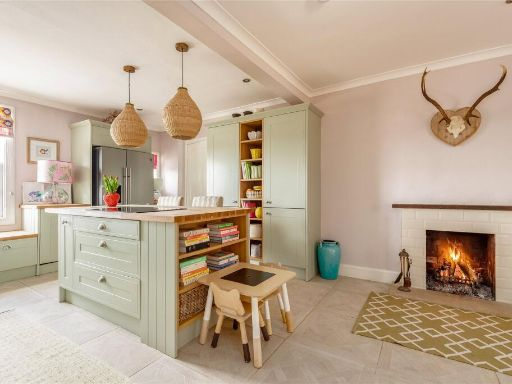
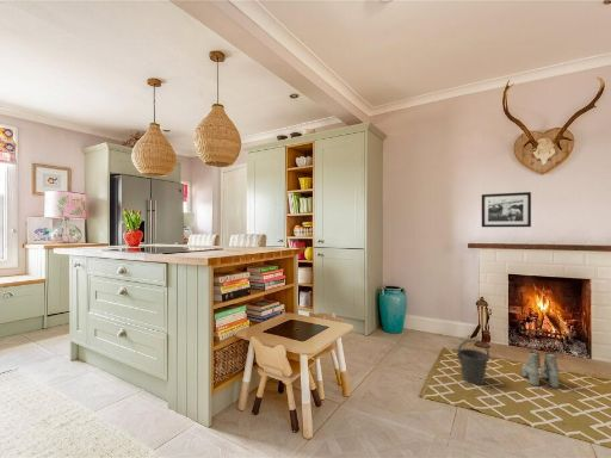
+ boots (539, 365)
+ picture frame (505, 210)
+ bucket (473, 359)
